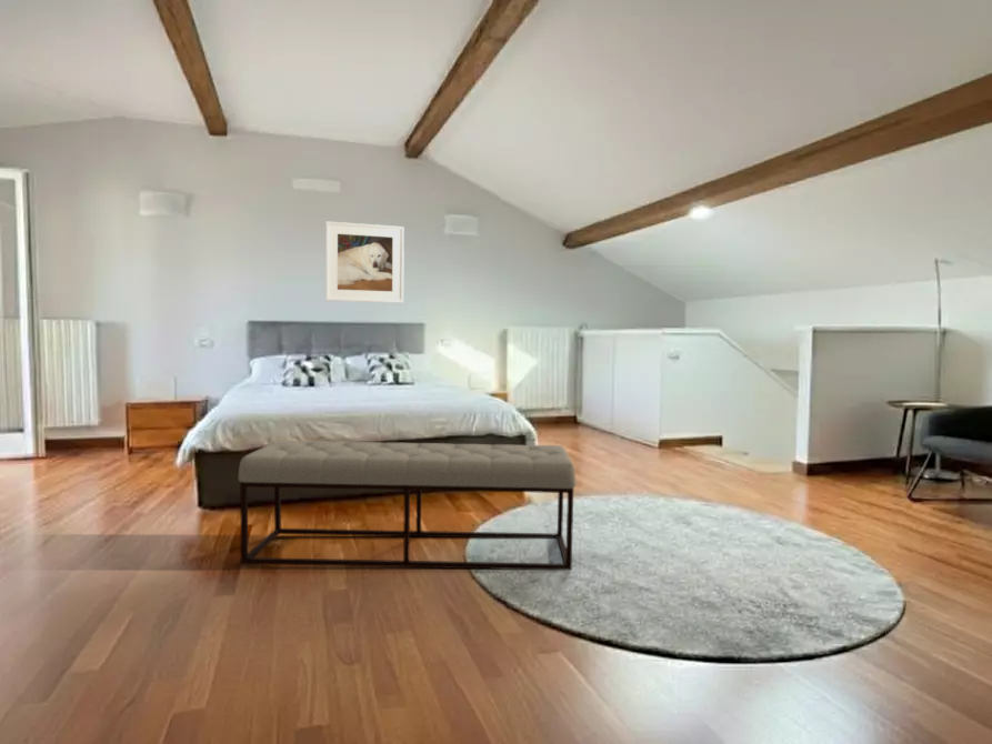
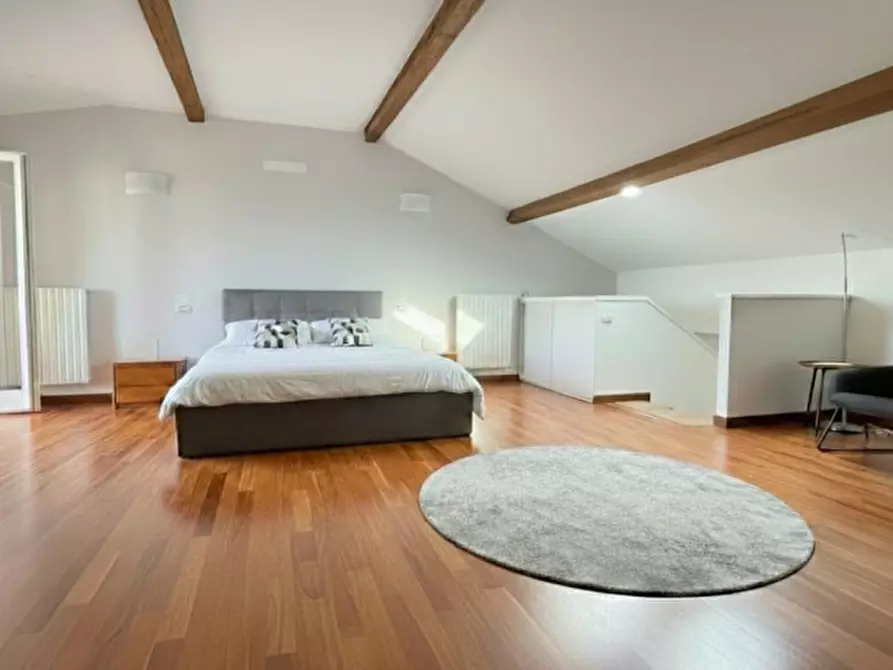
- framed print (364, 262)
- bench (409, 500)
